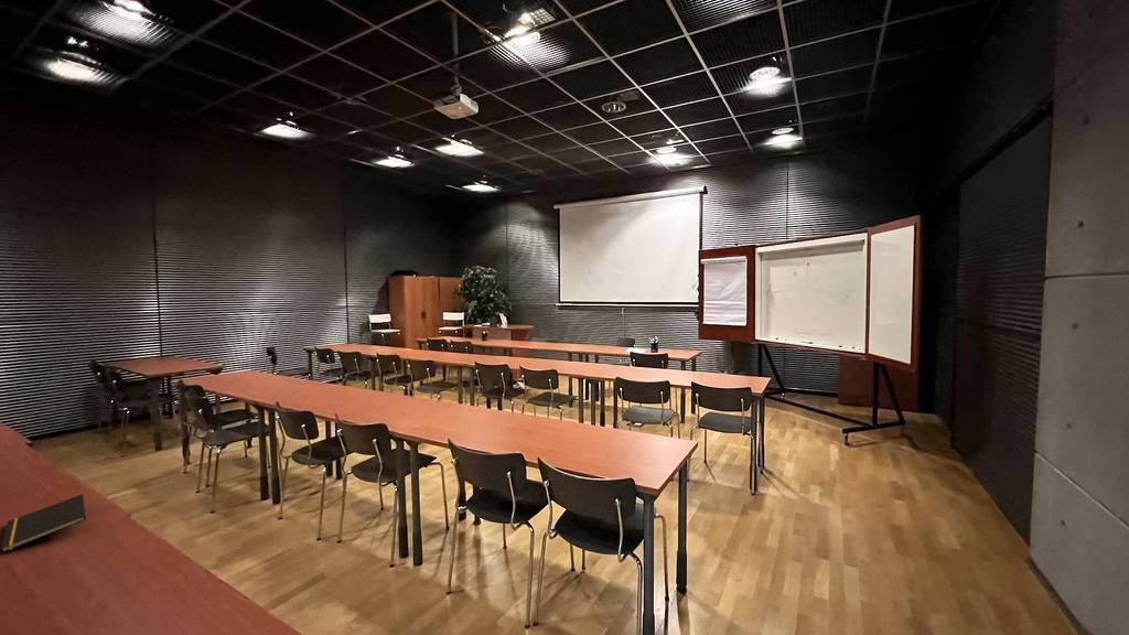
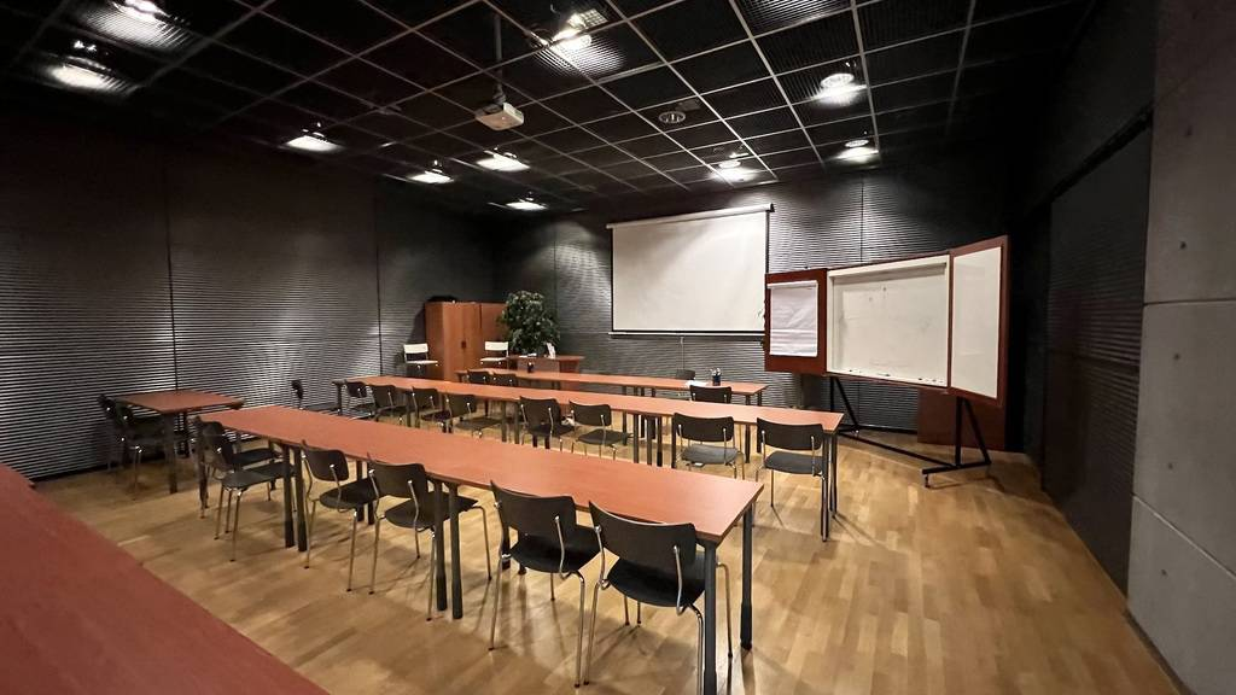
- notepad (46, 520)
